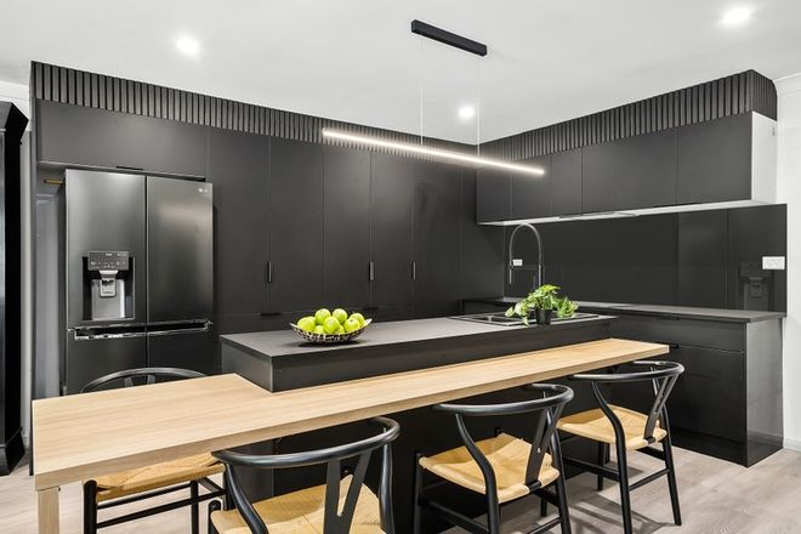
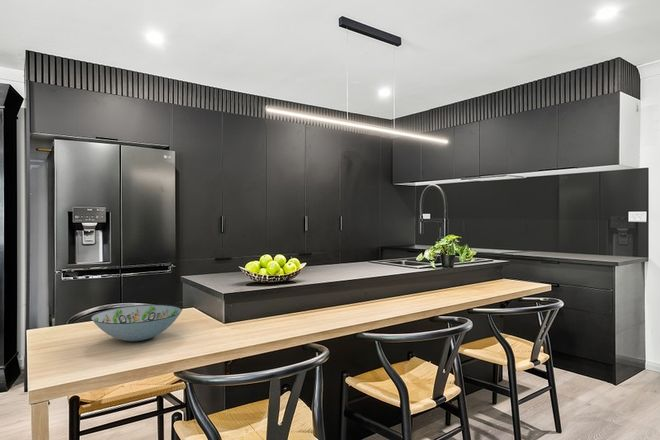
+ decorative bowl (138, 325)
